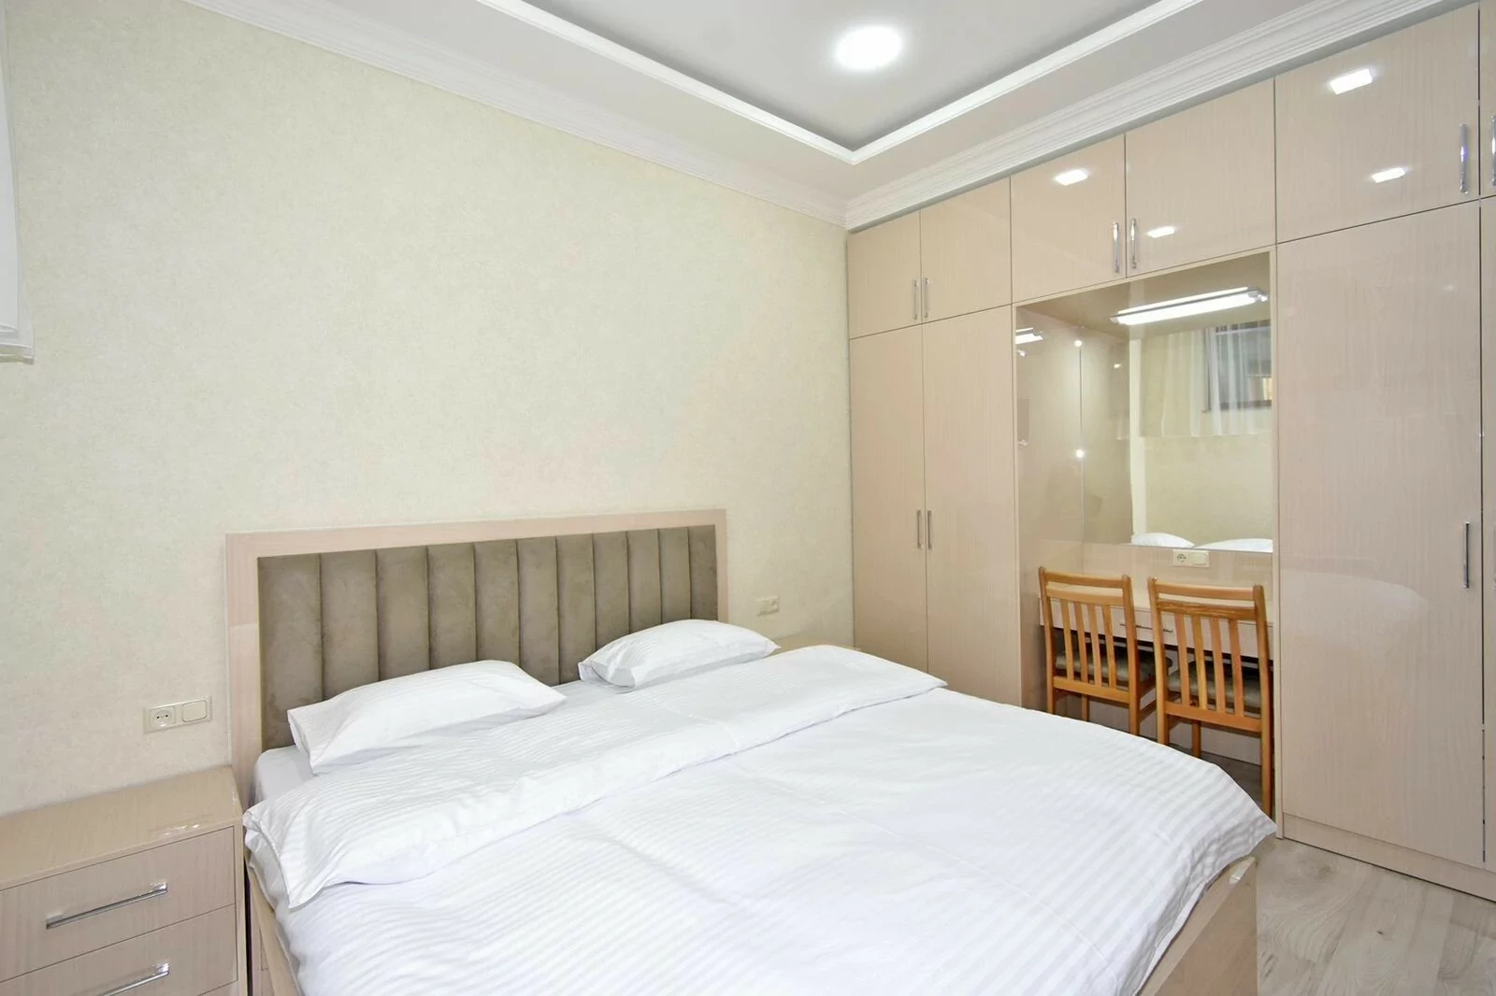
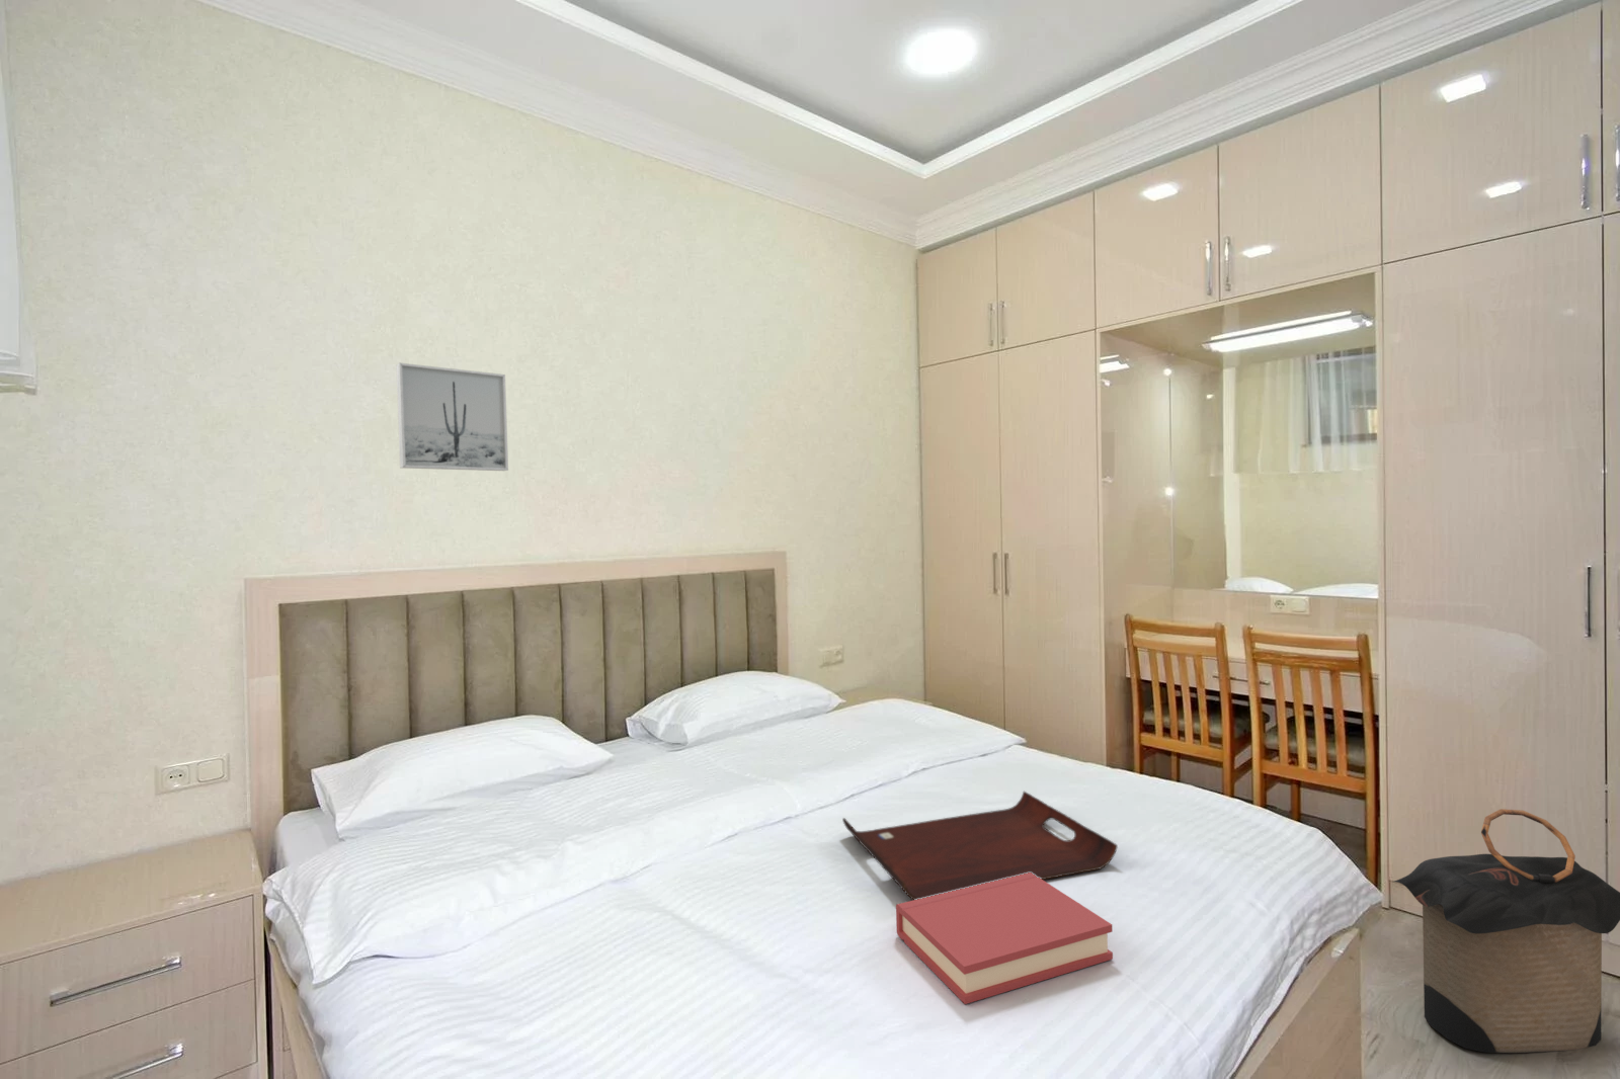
+ laundry hamper (1509, 926)
+ hardback book (1001, 930)
+ wall art (454, 419)
+ serving tray (972, 841)
